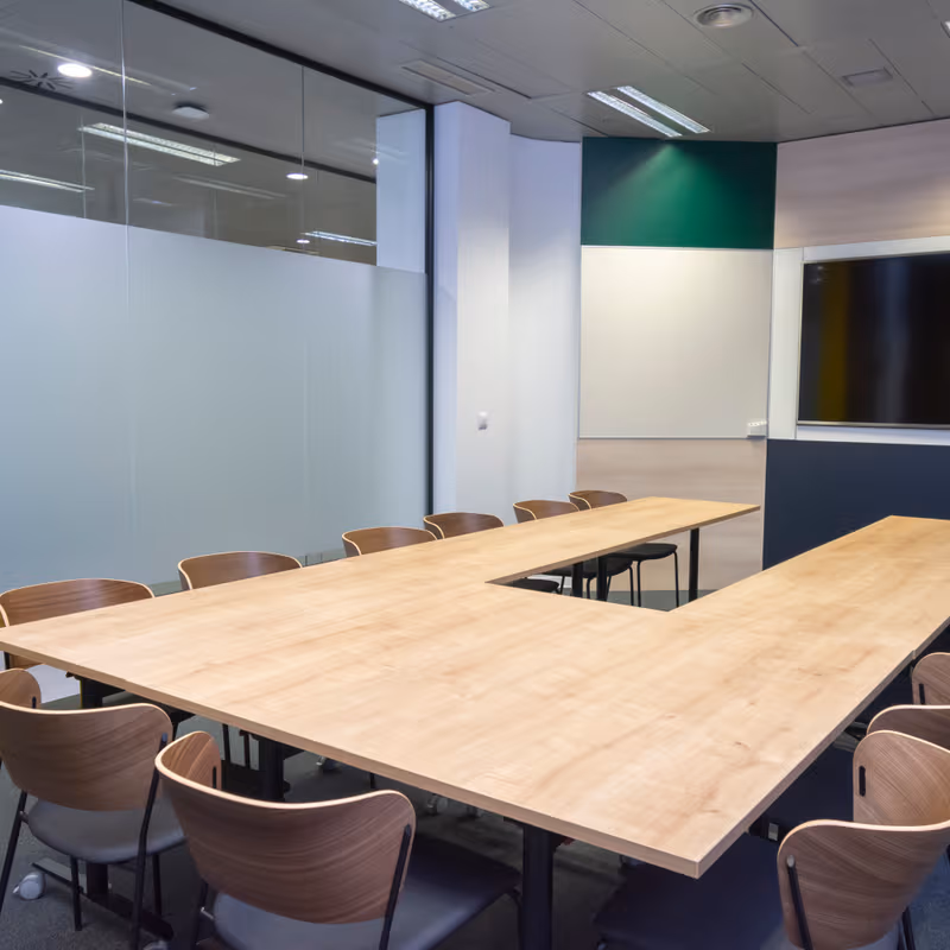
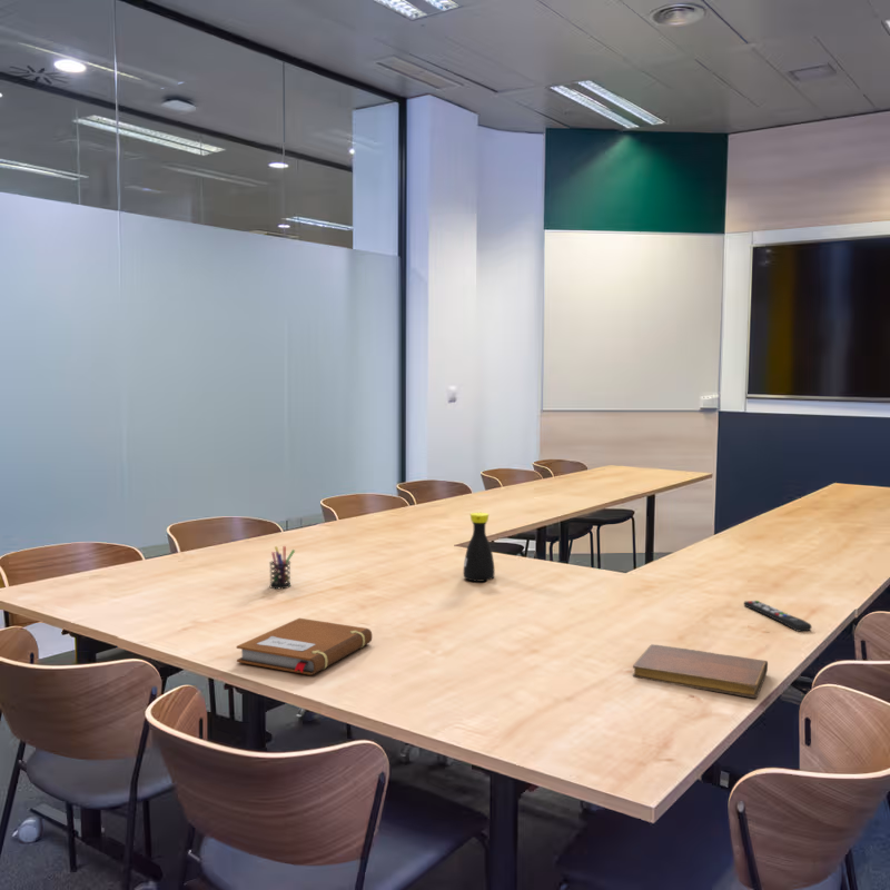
+ pen holder (283, 565)
+ notebook (305, 645)
+ bottle (478, 545)
+ remote control (775, 614)
+ notebook (700, 669)
